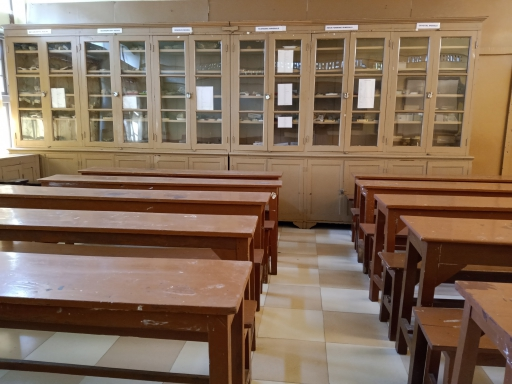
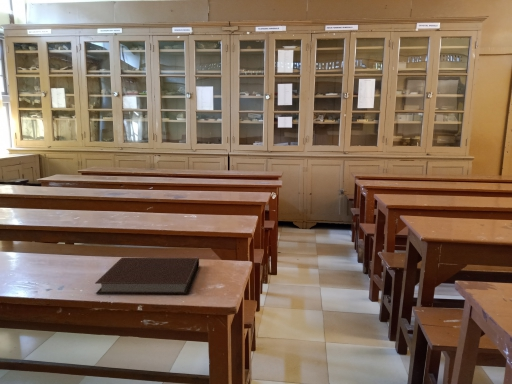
+ notebook (152, 273)
